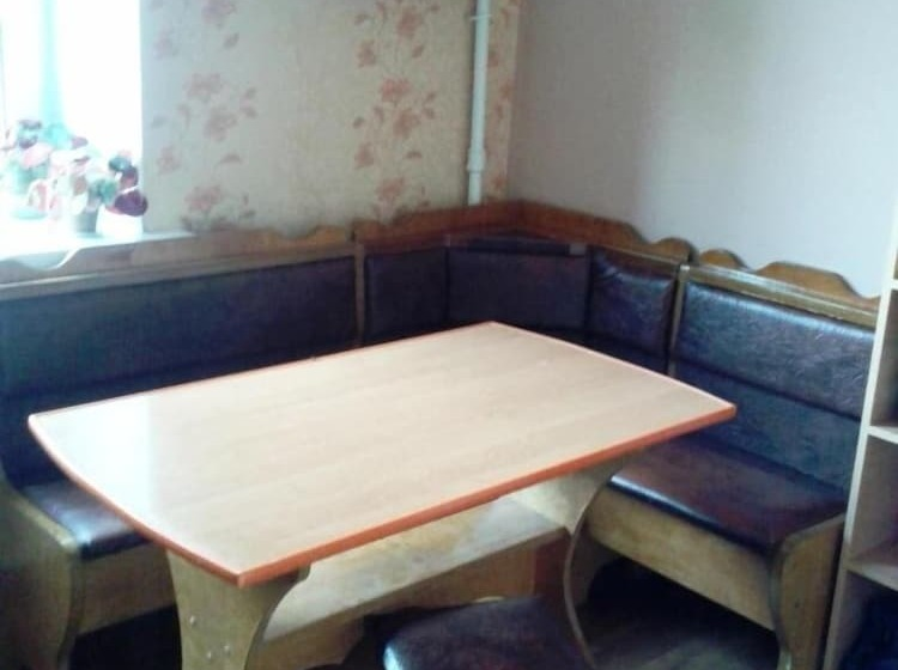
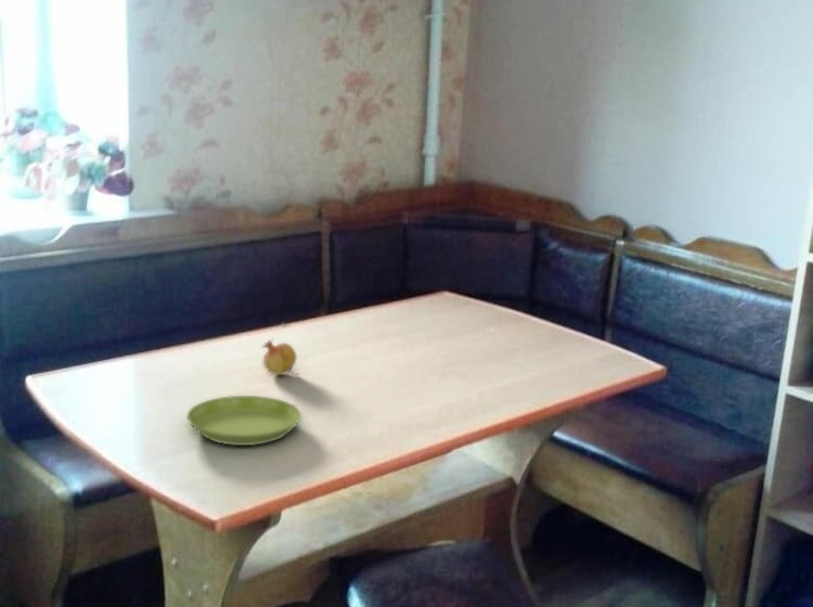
+ saucer (244, 422)
+ fruit (279, 357)
